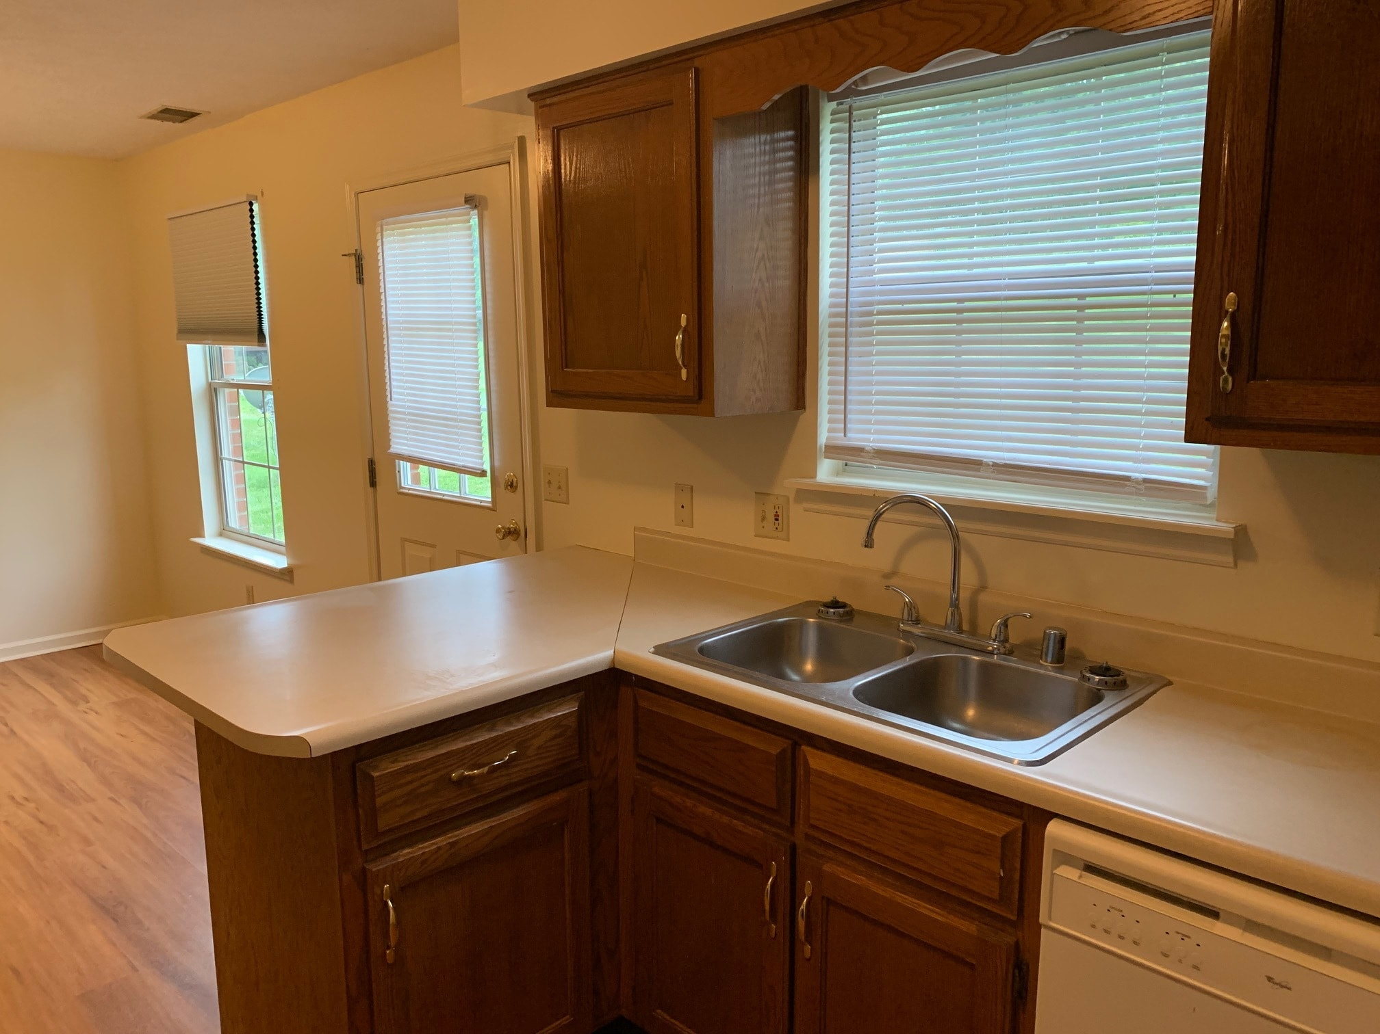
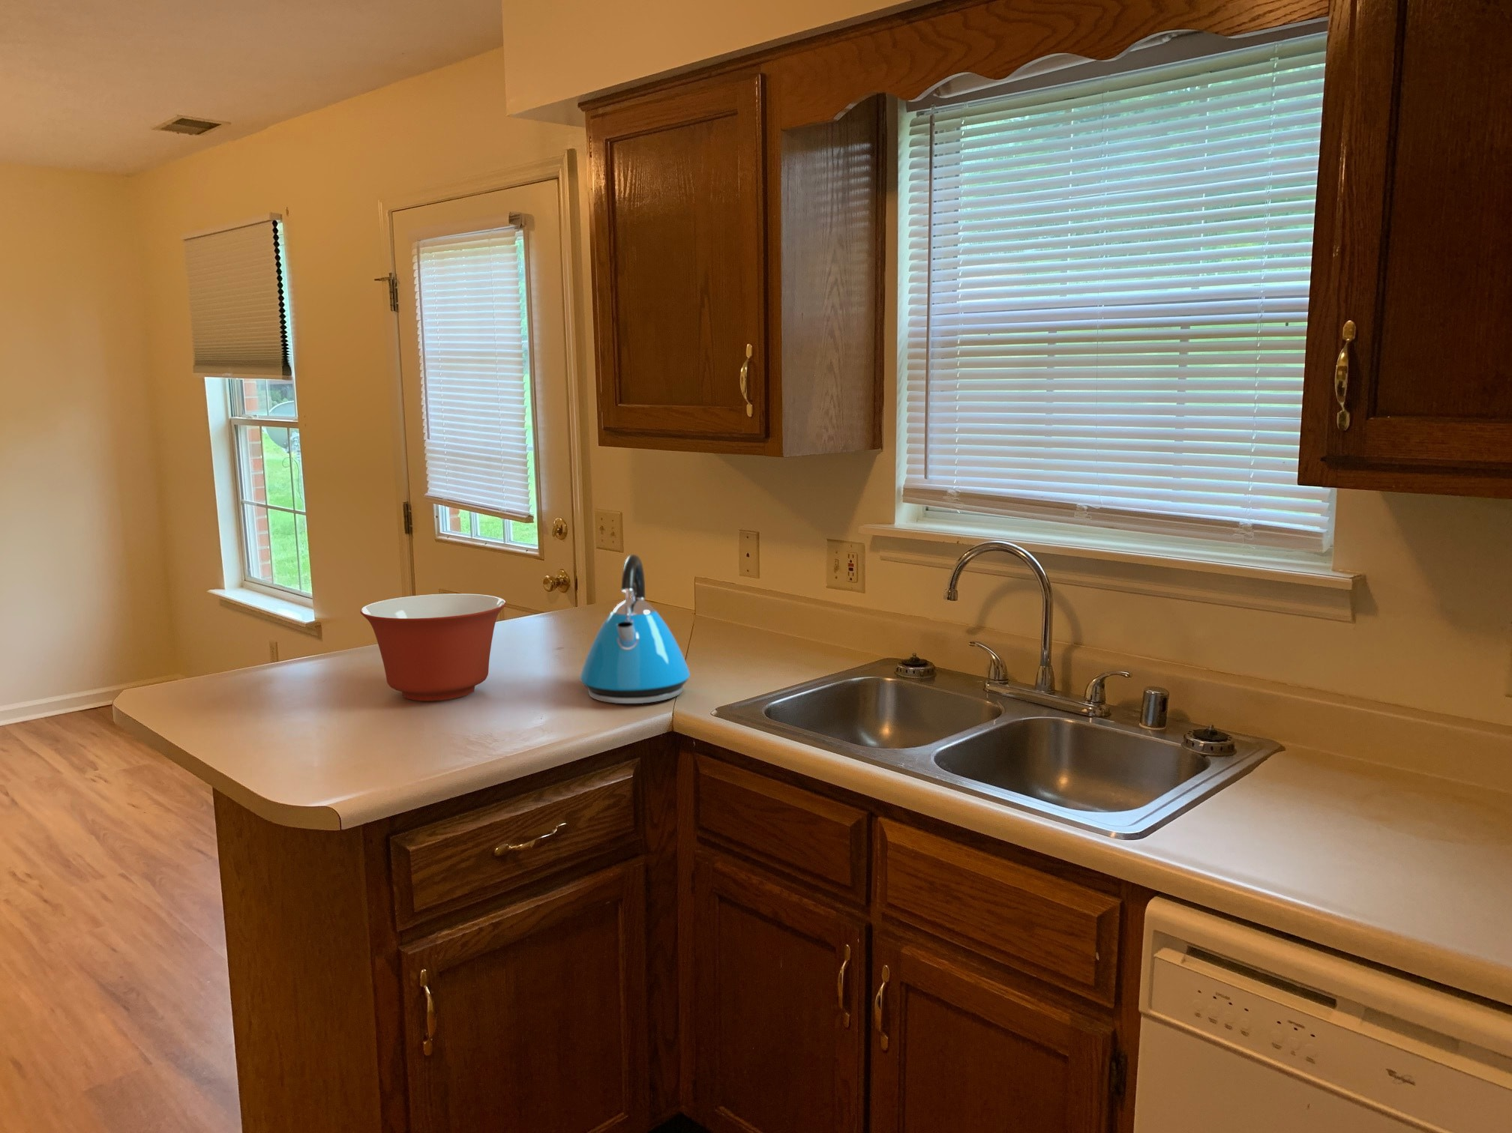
+ mixing bowl (437, 649)
+ kettle (635, 622)
